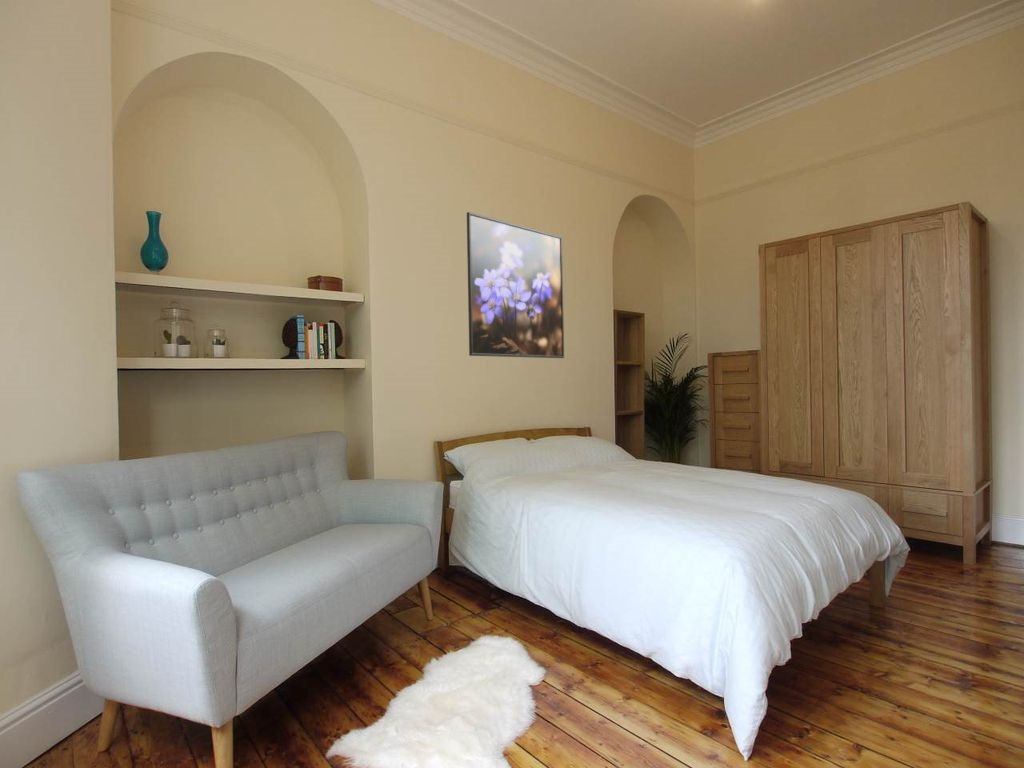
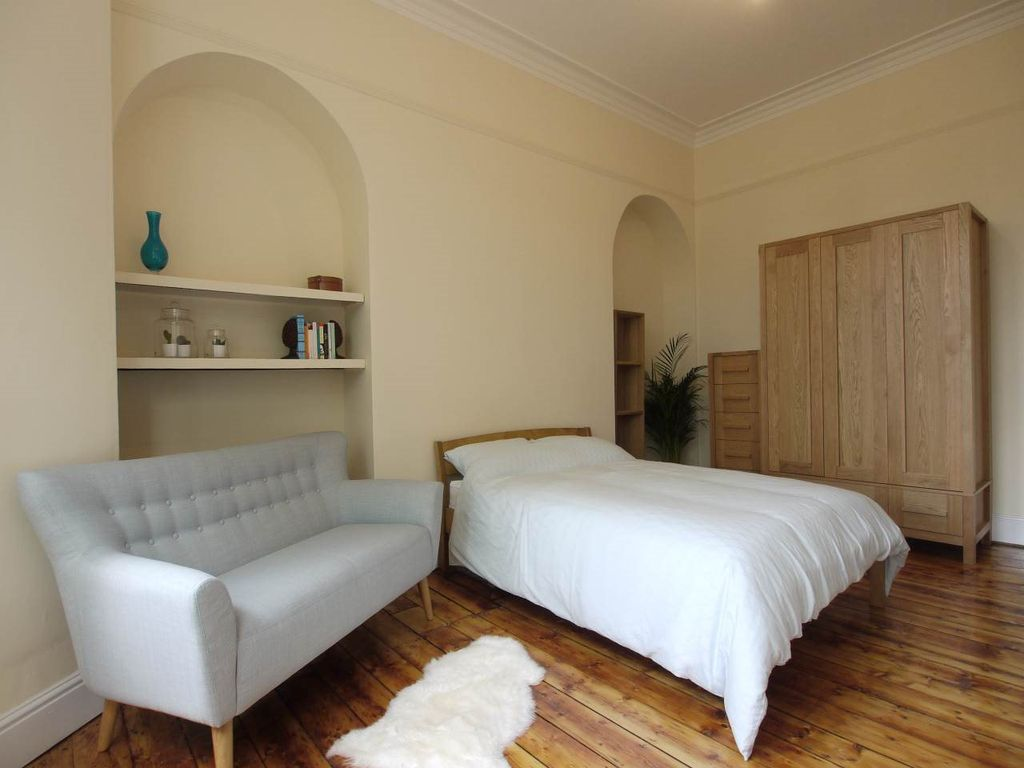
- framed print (519, 291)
